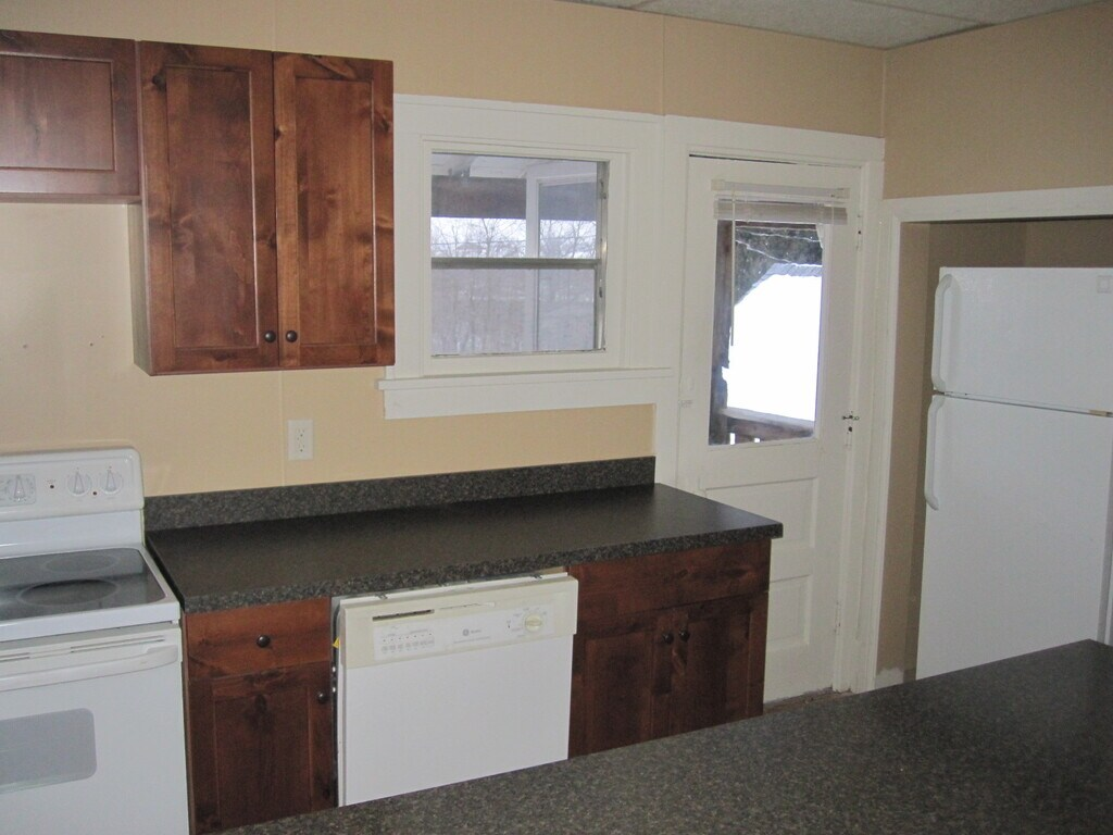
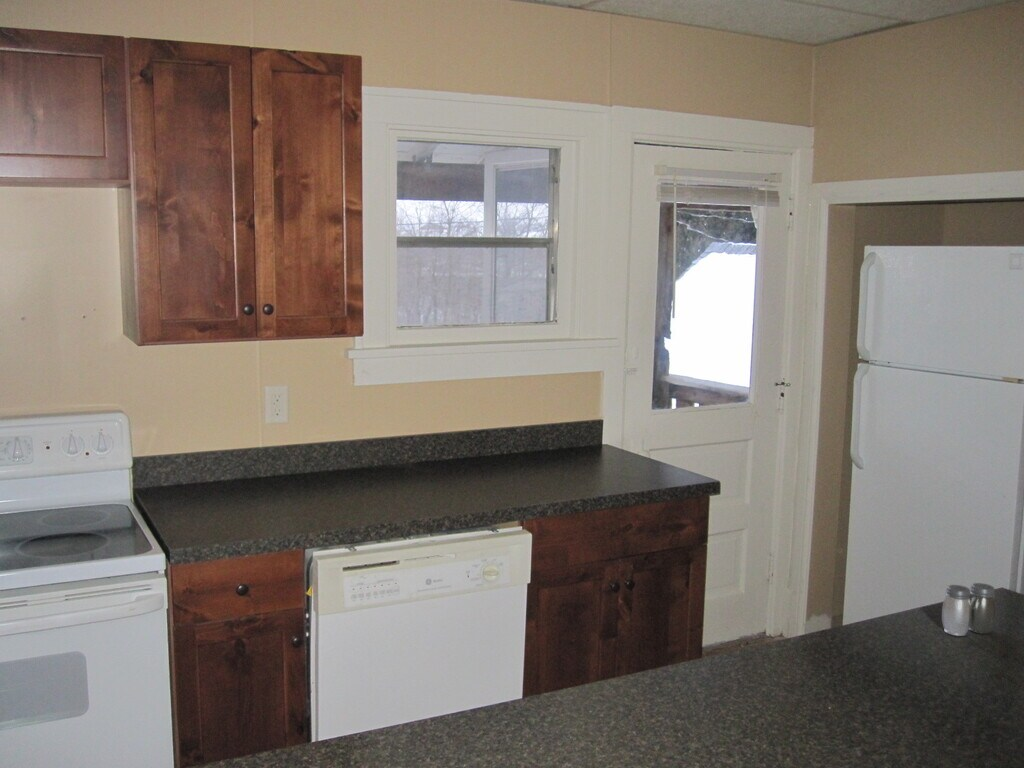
+ salt and pepper shaker (969, 608)
